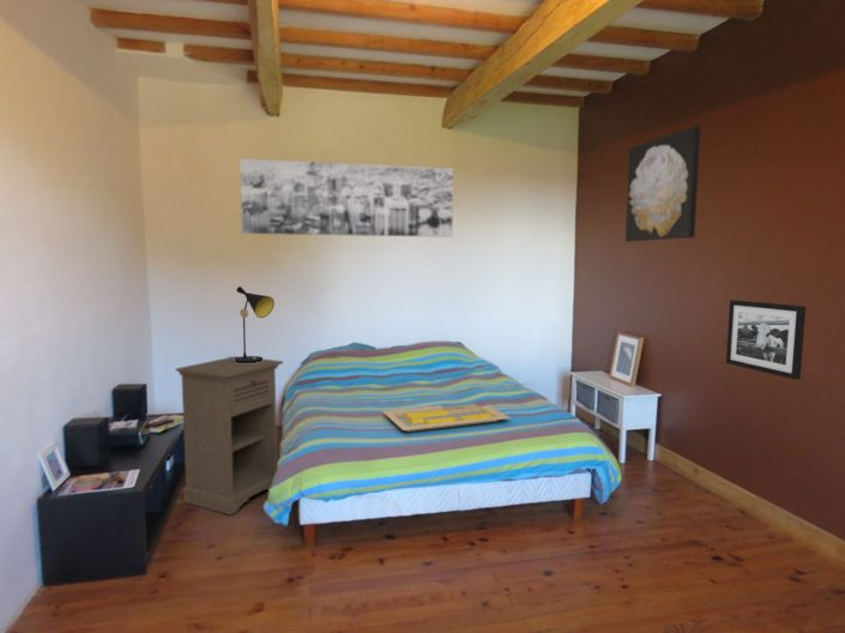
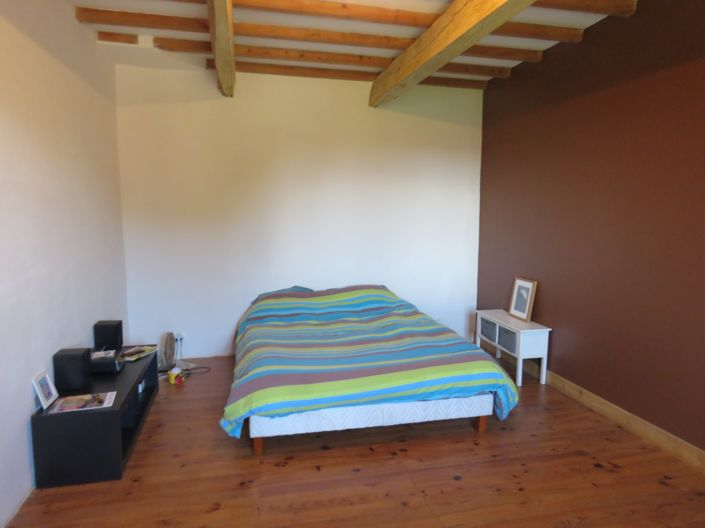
- serving tray (445, 416)
- table lamp (243, 324)
- nightstand (233, 429)
- wall art (350, 199)
- picture frame (762, 337)
- wall art (659, 189)
